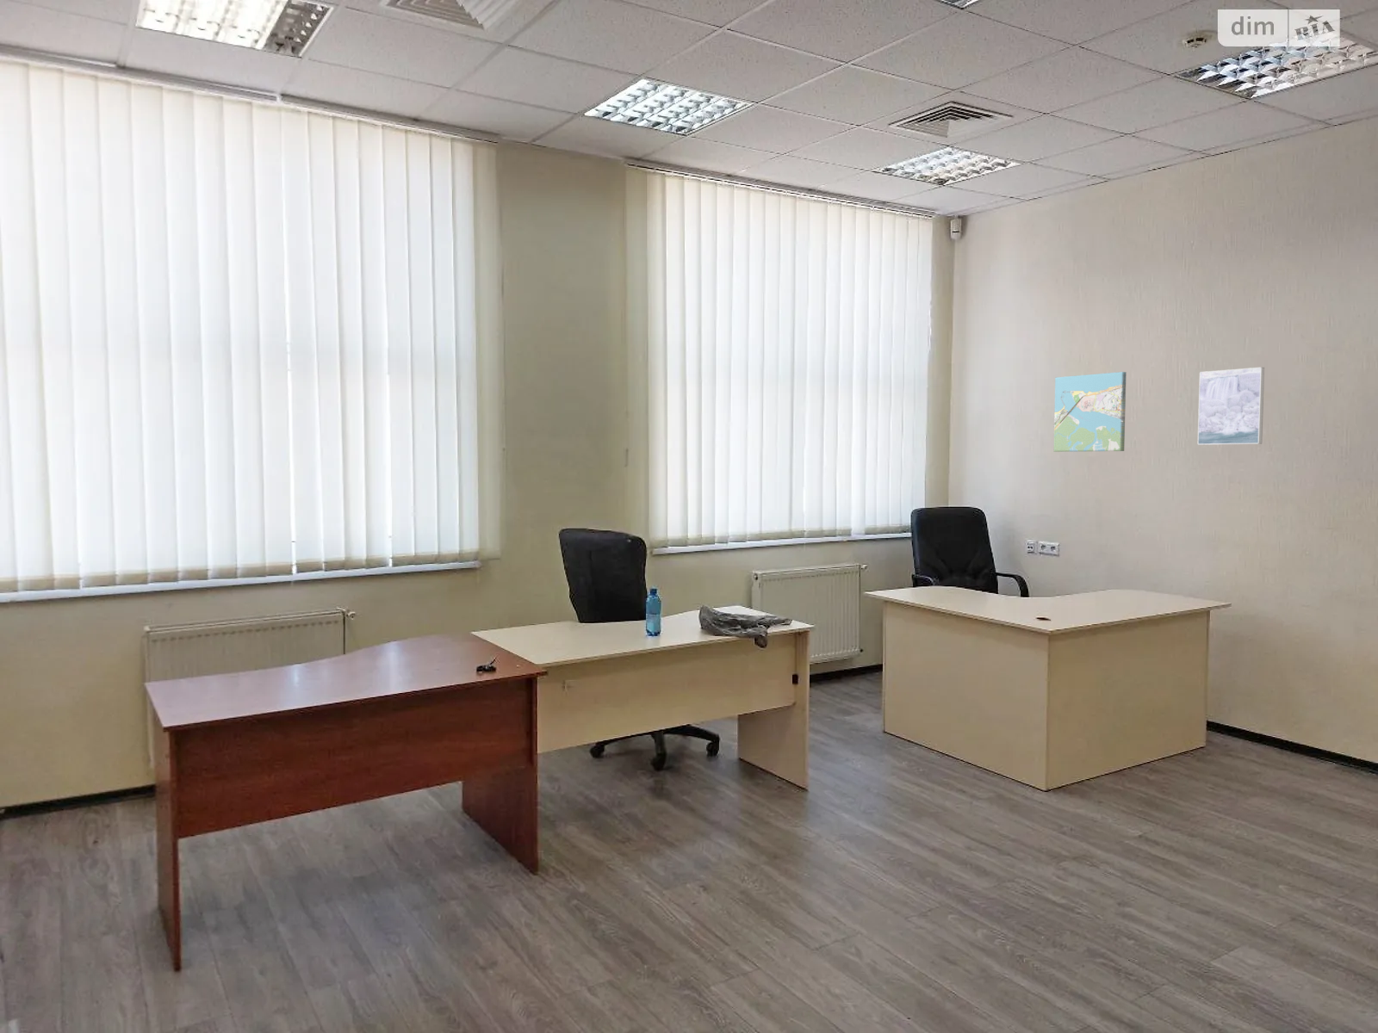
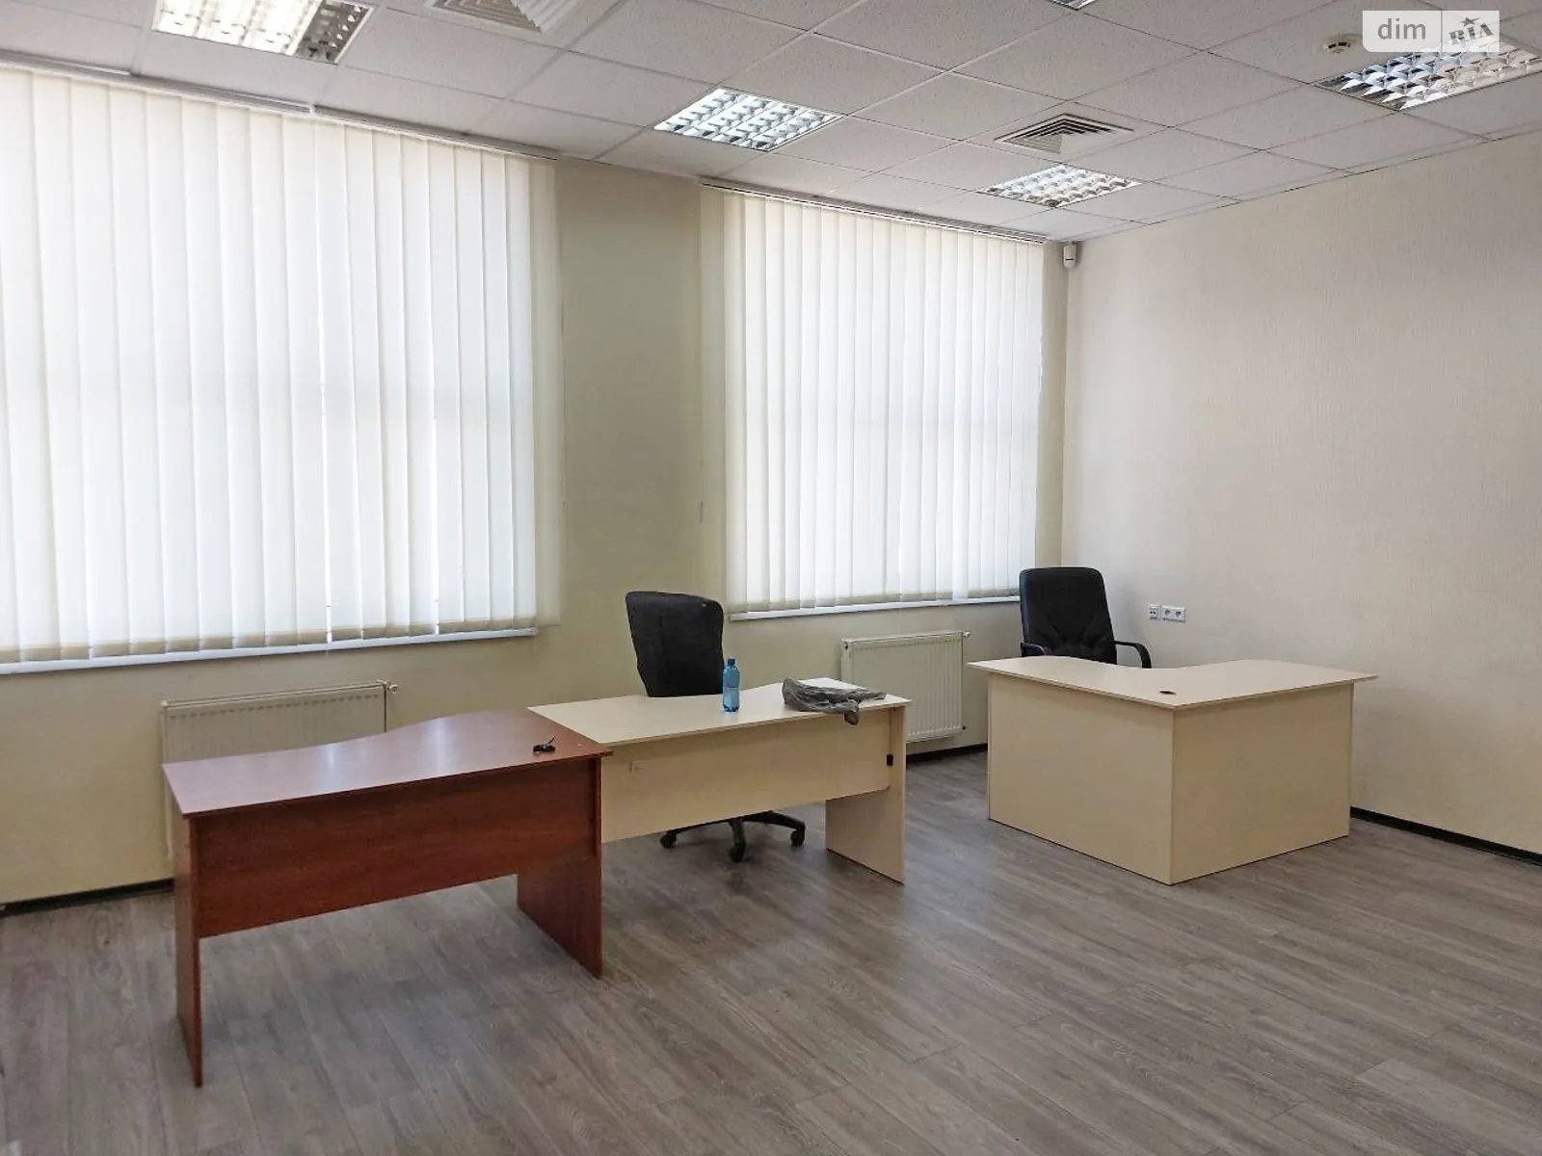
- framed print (1229, 406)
- map (1088, 412)
